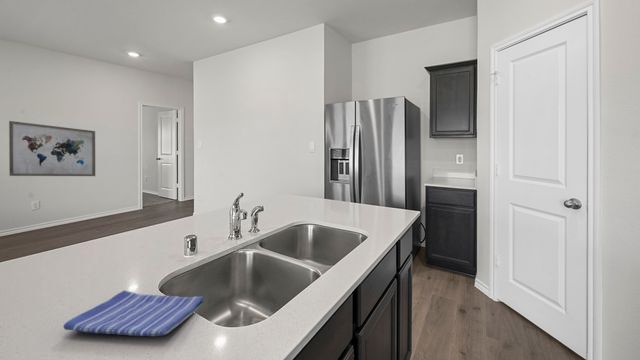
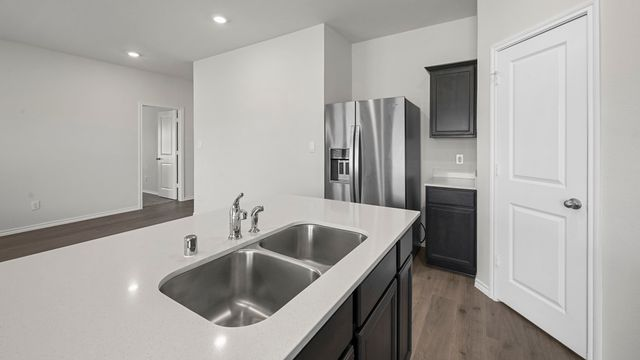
- dish towel (140, 310)
- wall art (56, 151)
